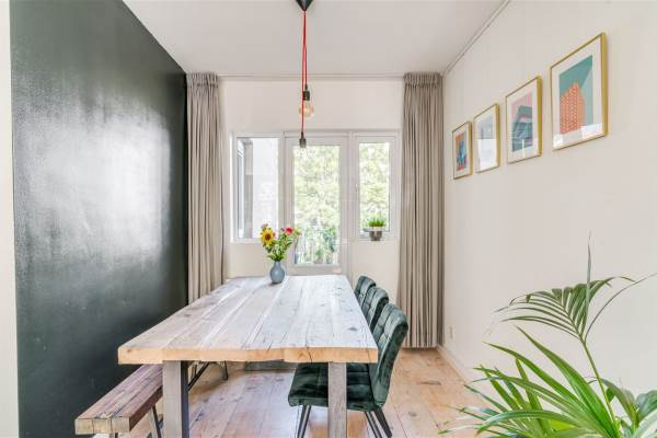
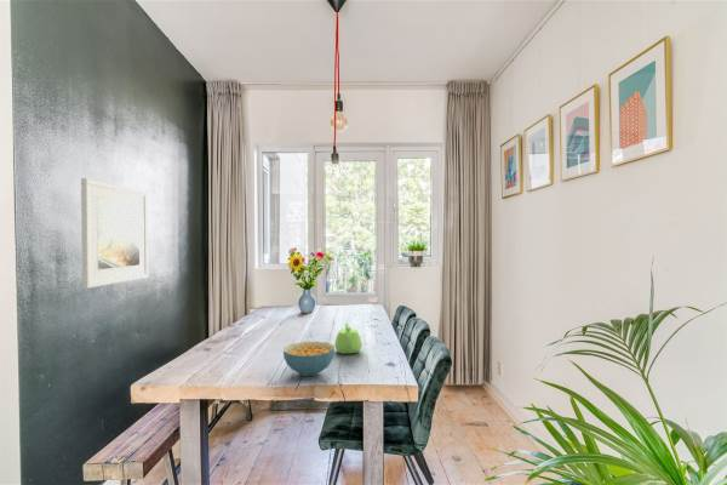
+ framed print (119, 234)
+ cereal bowl (309, 360)
+ teapot (348, 338)
